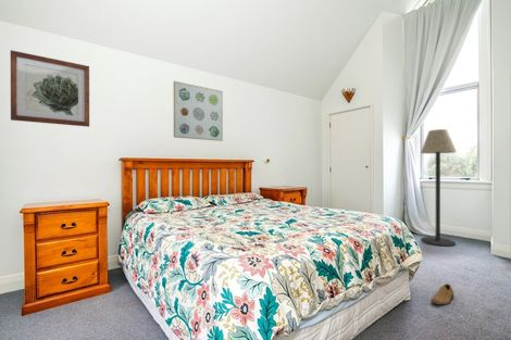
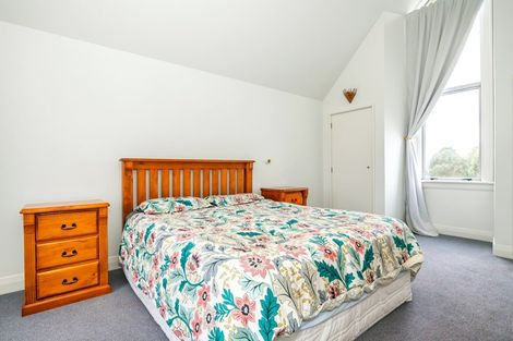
- wall art (199, 112)
- floor lamp (437, 186)
- wall art (52, 91)
- shoe (443, 293)
